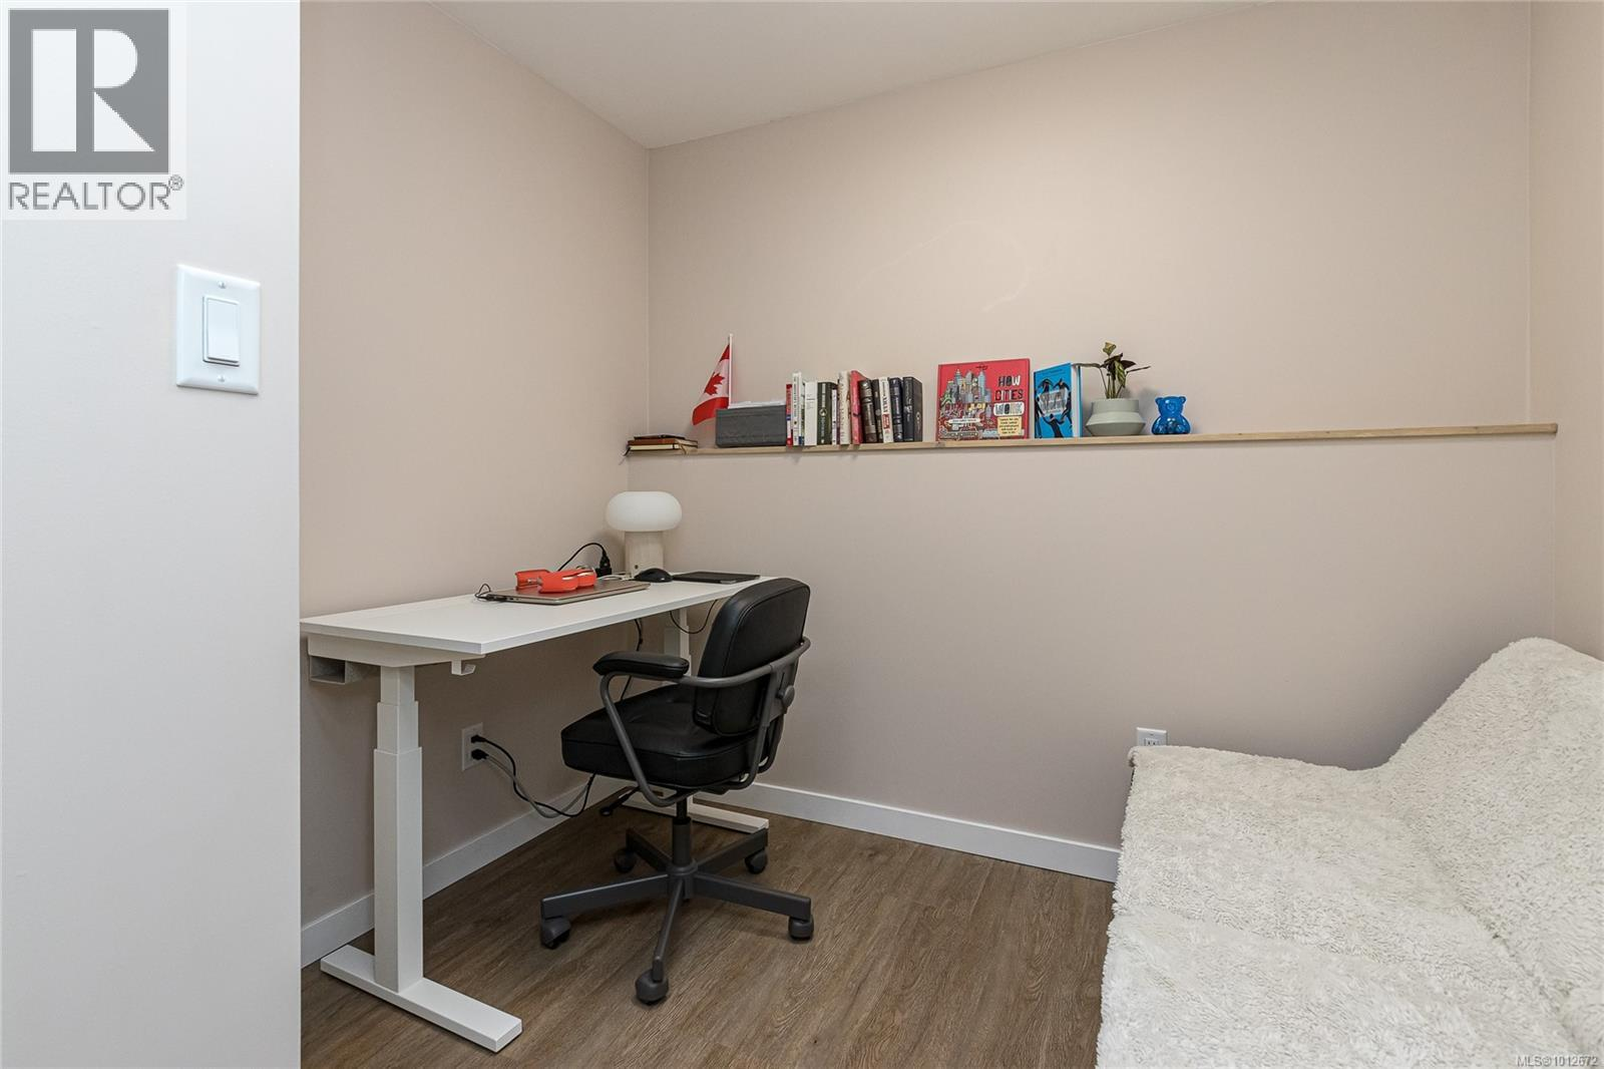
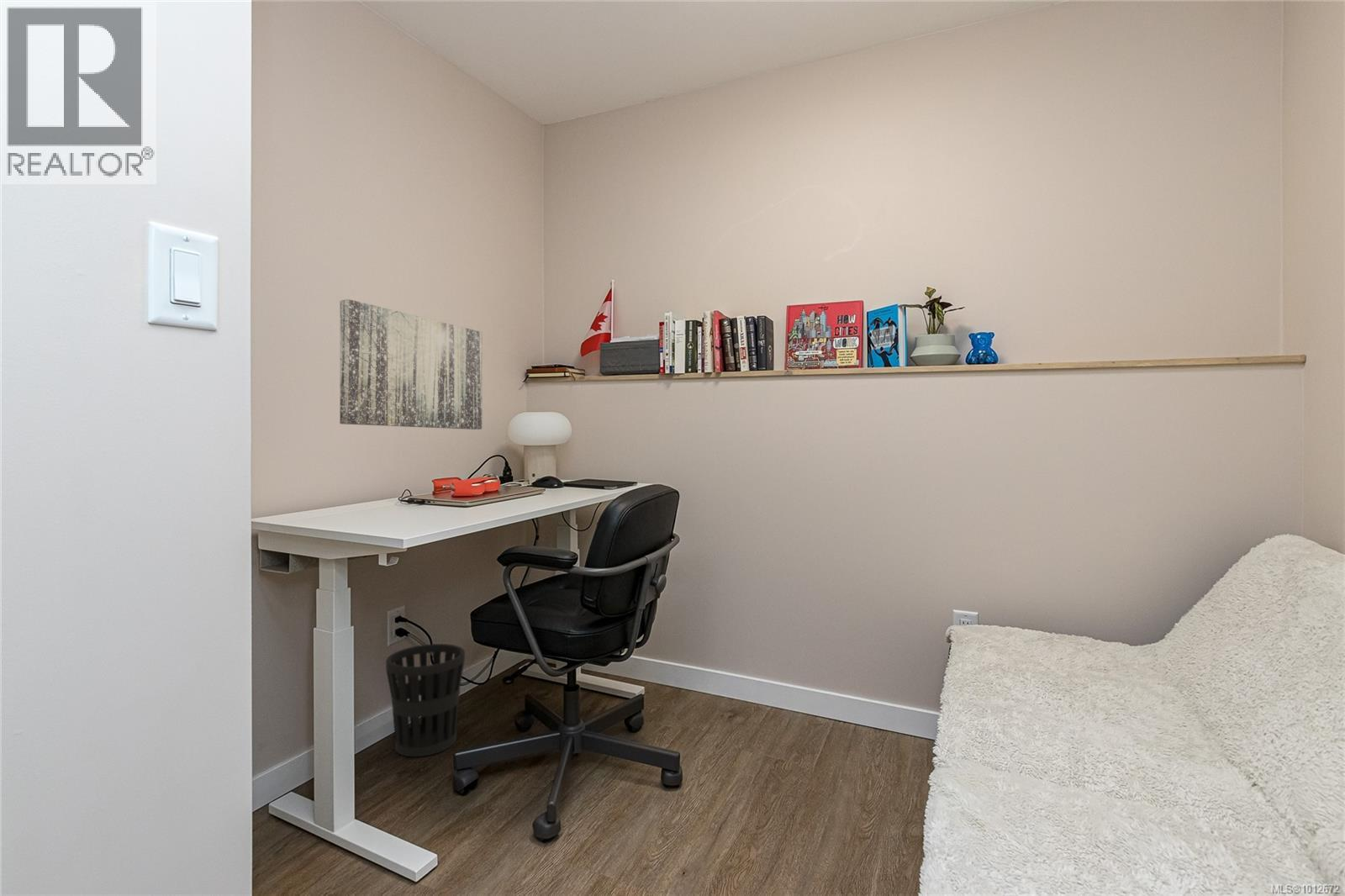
+ wastebasket (426, 698)
+ wall art (419, 372)
